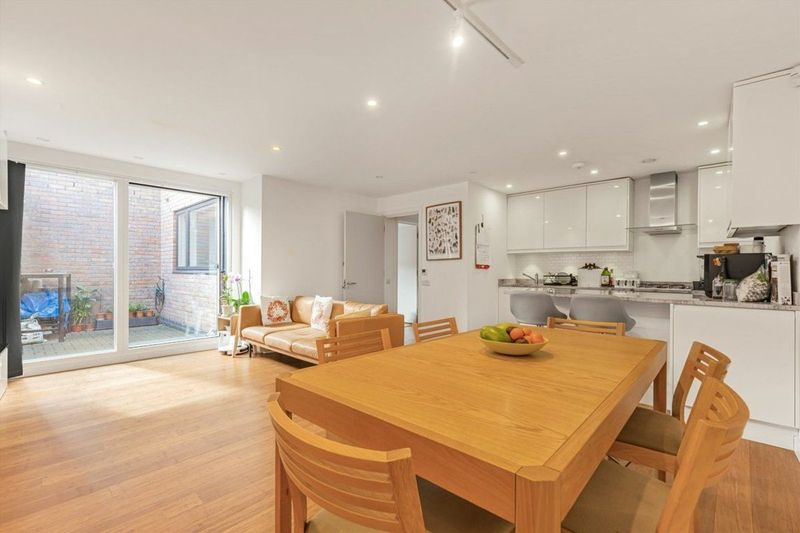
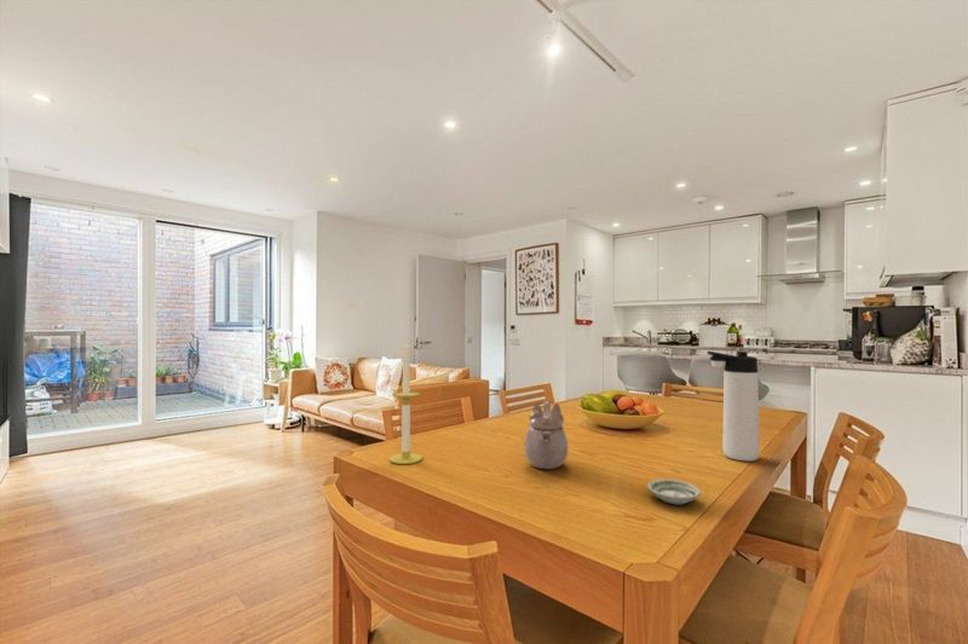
+ teapot (546, 433)
+ candle (405, 399)
+ thermos bottle (732, 404)
+ saucer (673, 493)
